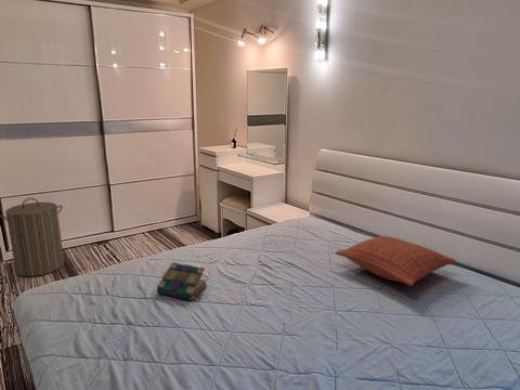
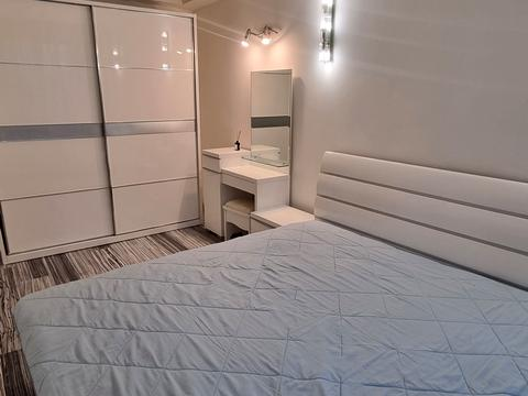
- book (185, 281)
- pillow (393, 257)
- laundry hamper (35, 233)
